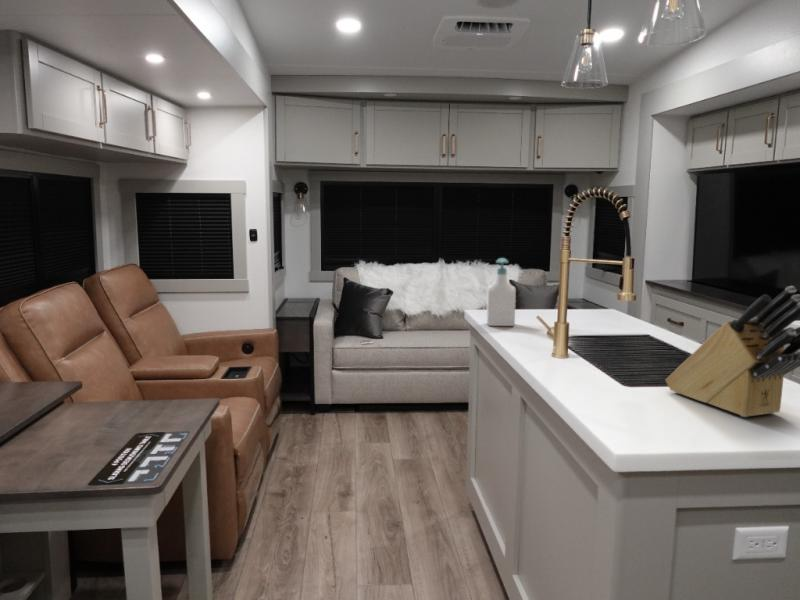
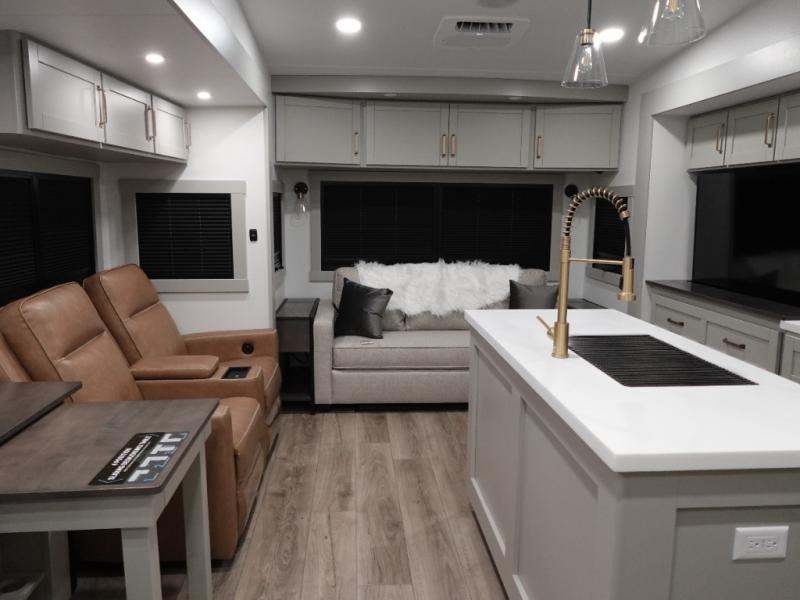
- soap bottle (501, 291)
- knife block (738, 345)
